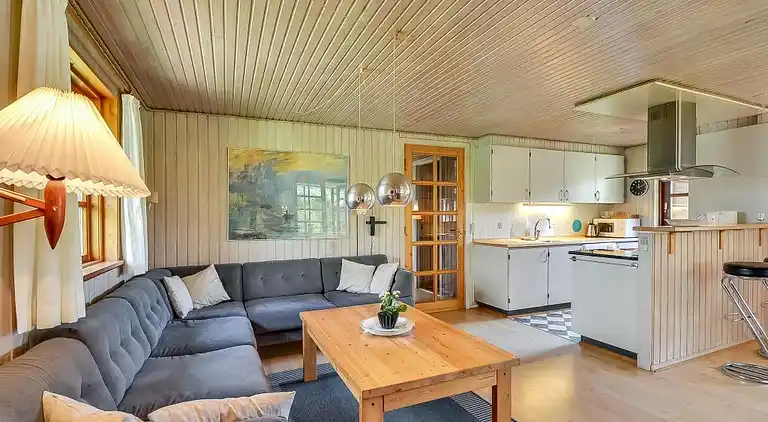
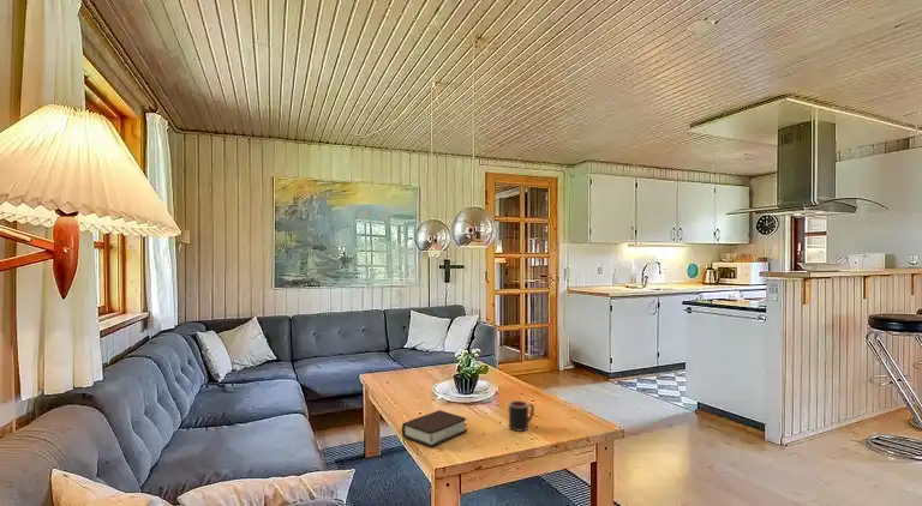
+ bible (435, 427)
+ mug (521, 415)
